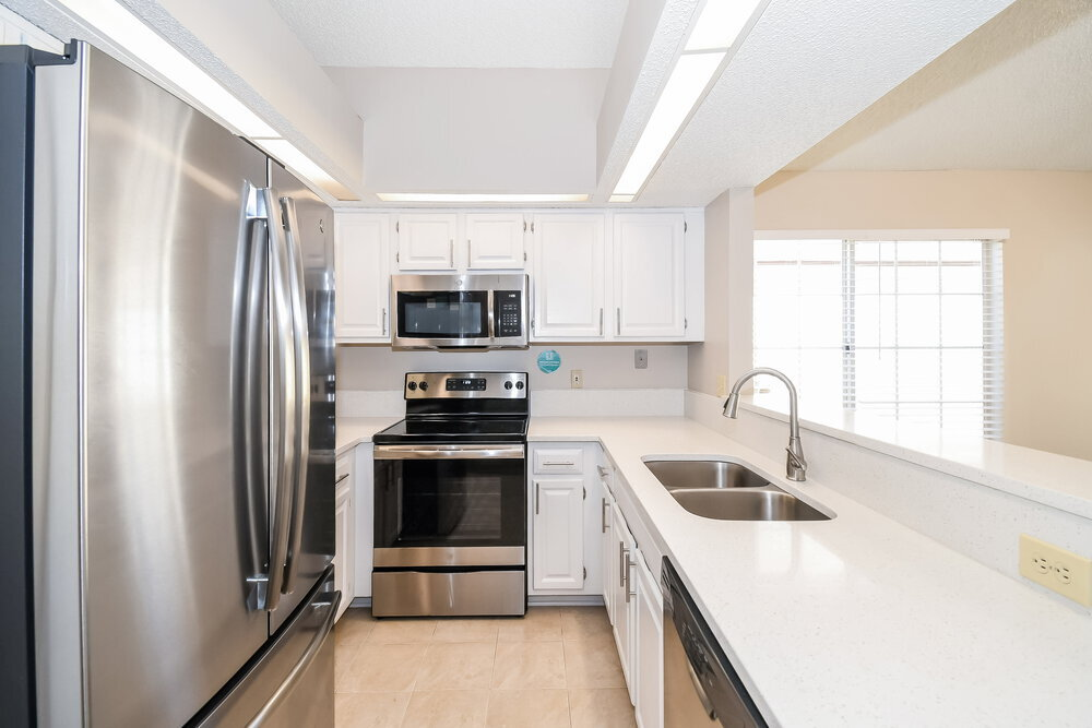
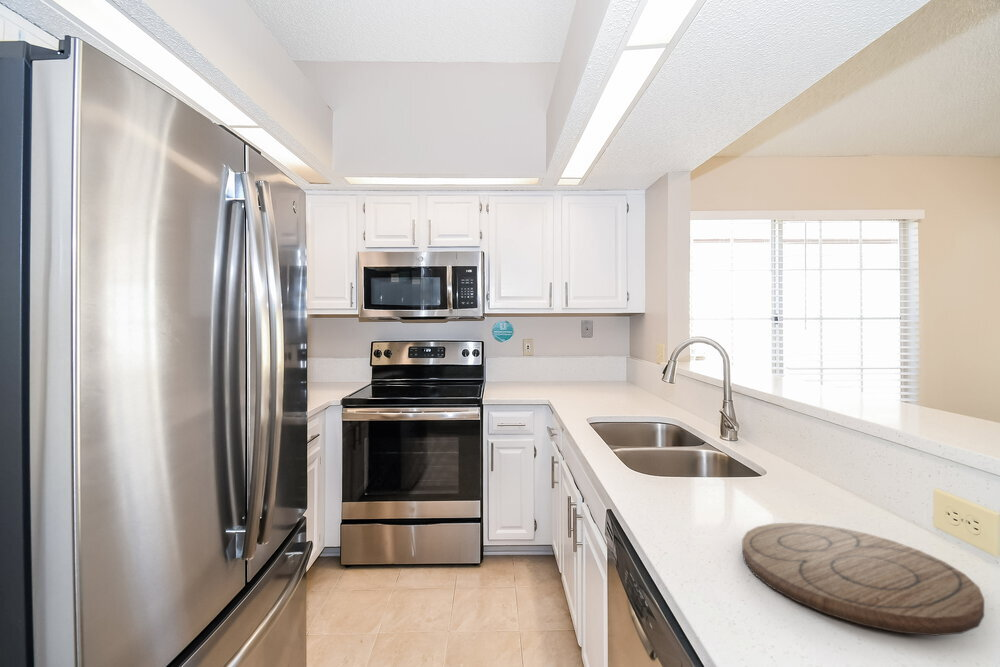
+ cutting board (848, 567)
